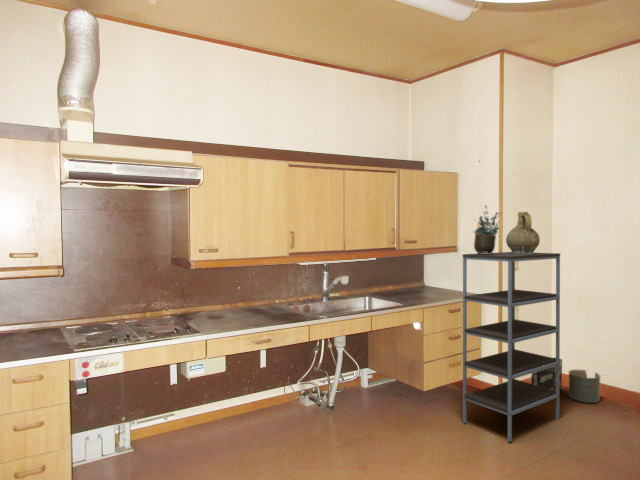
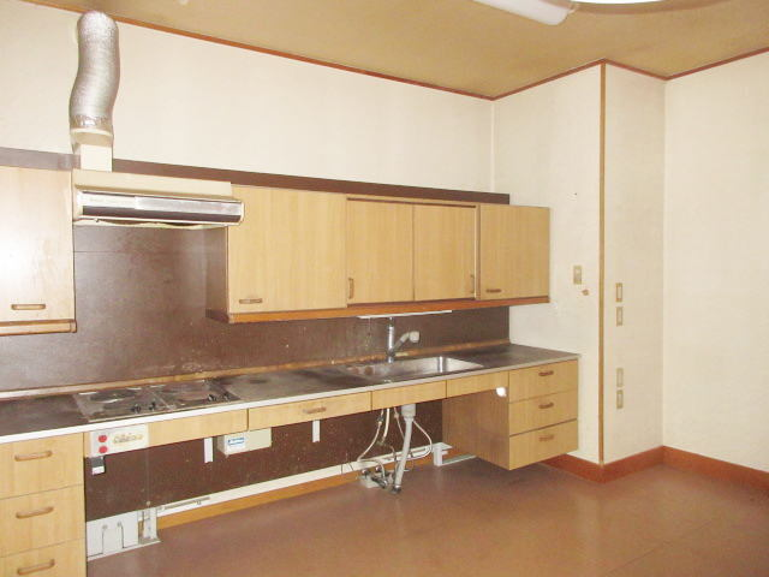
- ceramic jug (522, 232)
- potted plant (486, 229)
- shelving unit (511, 337)
- box (546, 376)
- planter (584, 386)
